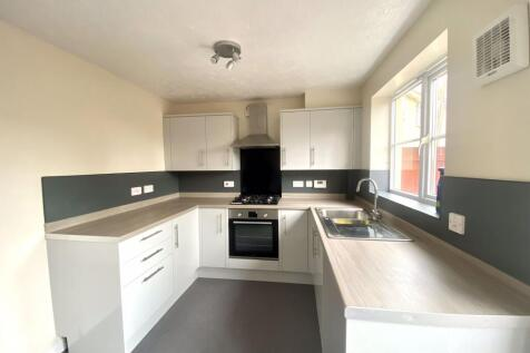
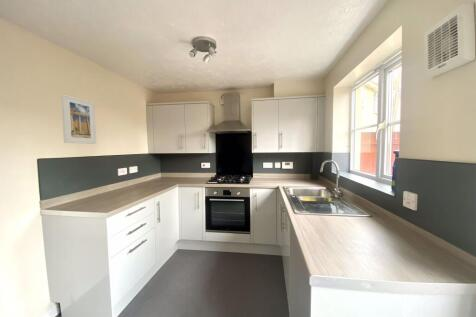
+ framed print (80, 121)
